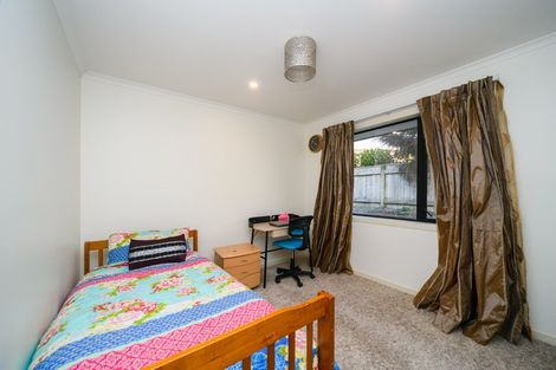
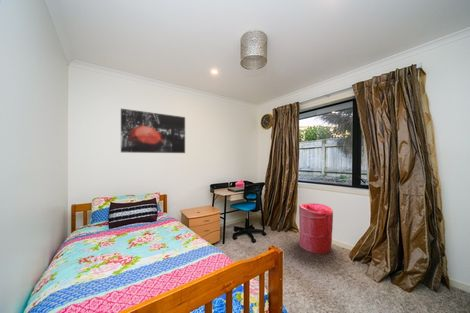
+ laundry hamper (315, 226)
+ wall art (155, 133)
